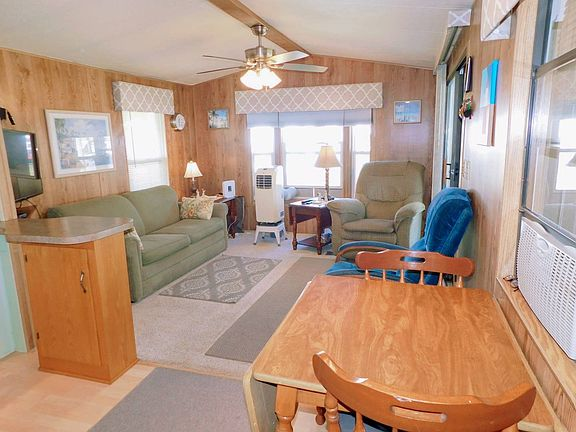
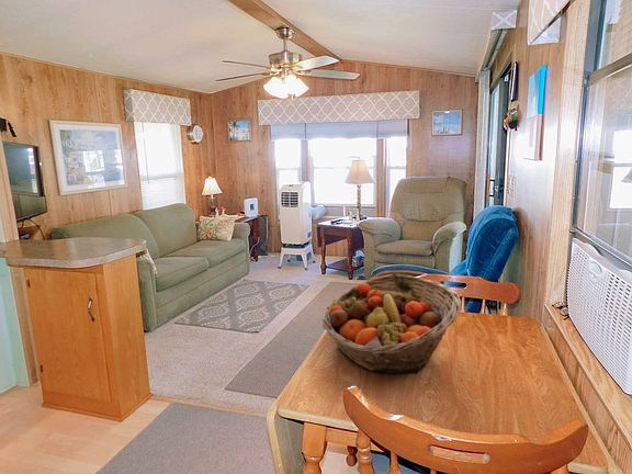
+ fruit basket (387, 318)
